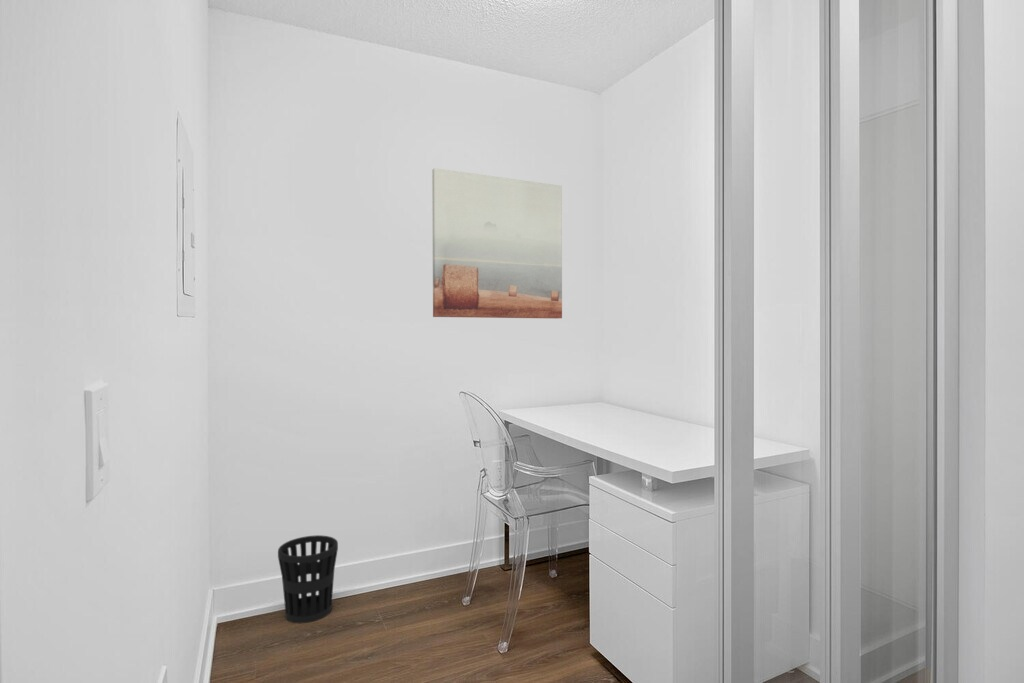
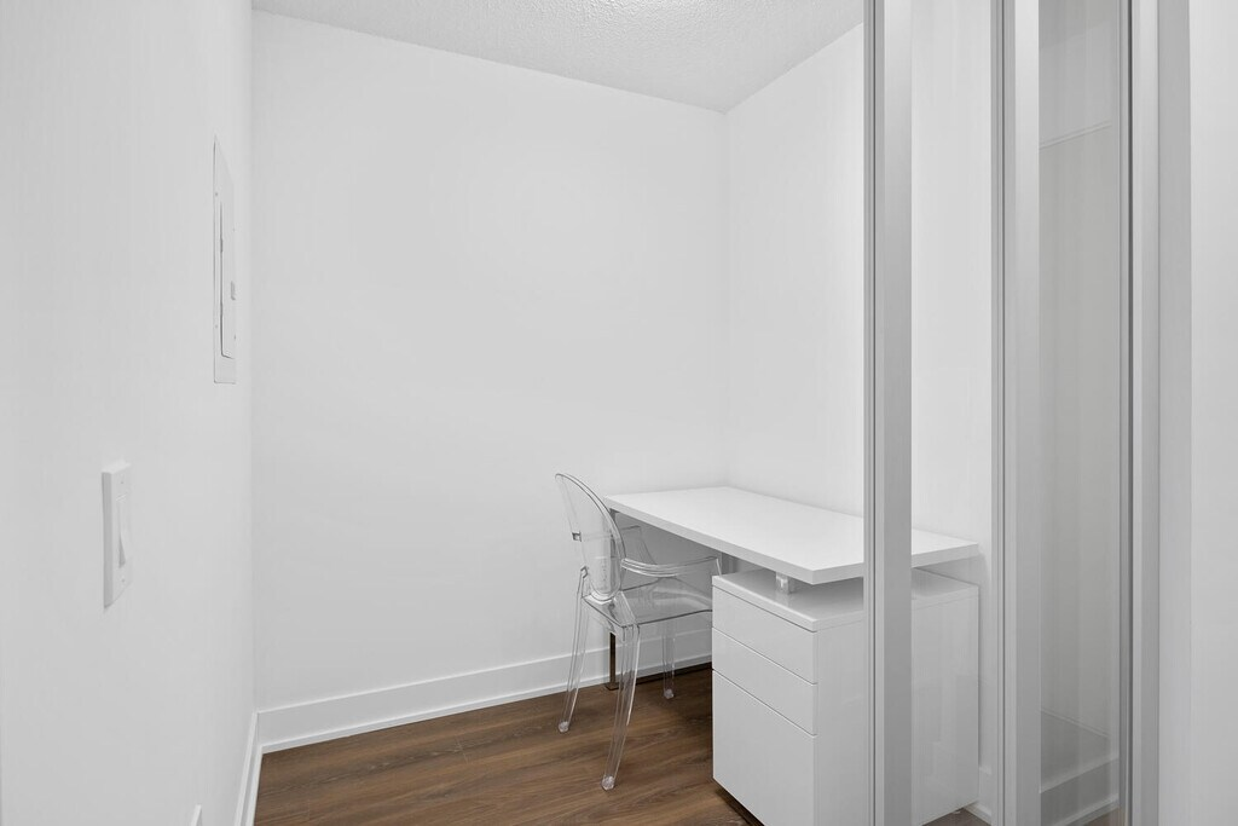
- wastebasket (306, 578)
- wall art (500, 248)
